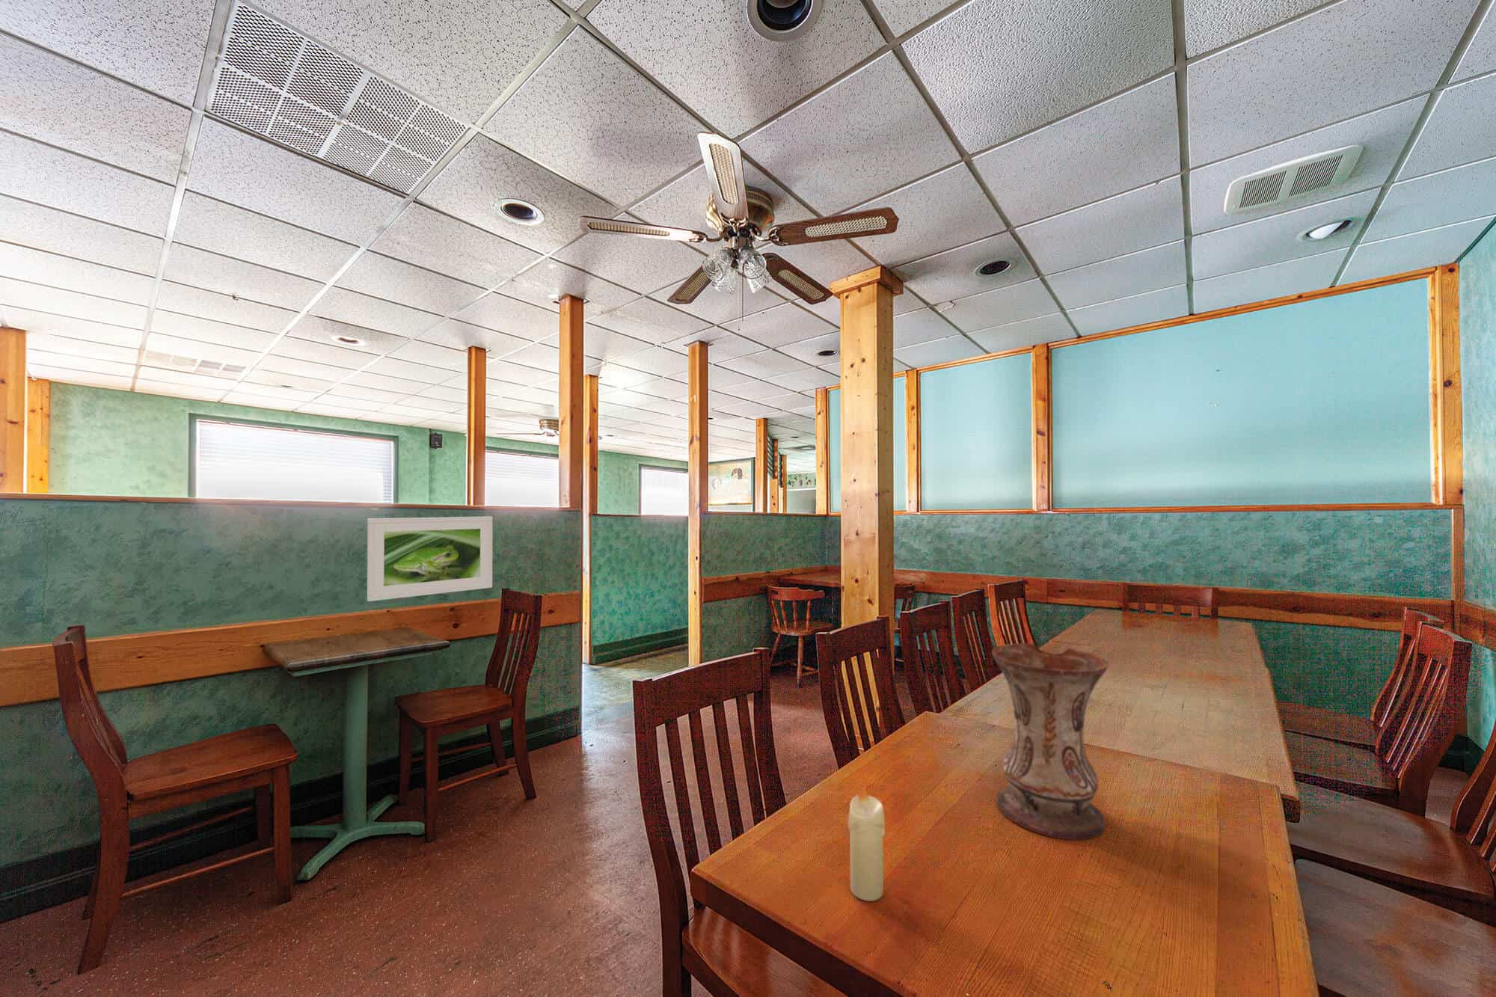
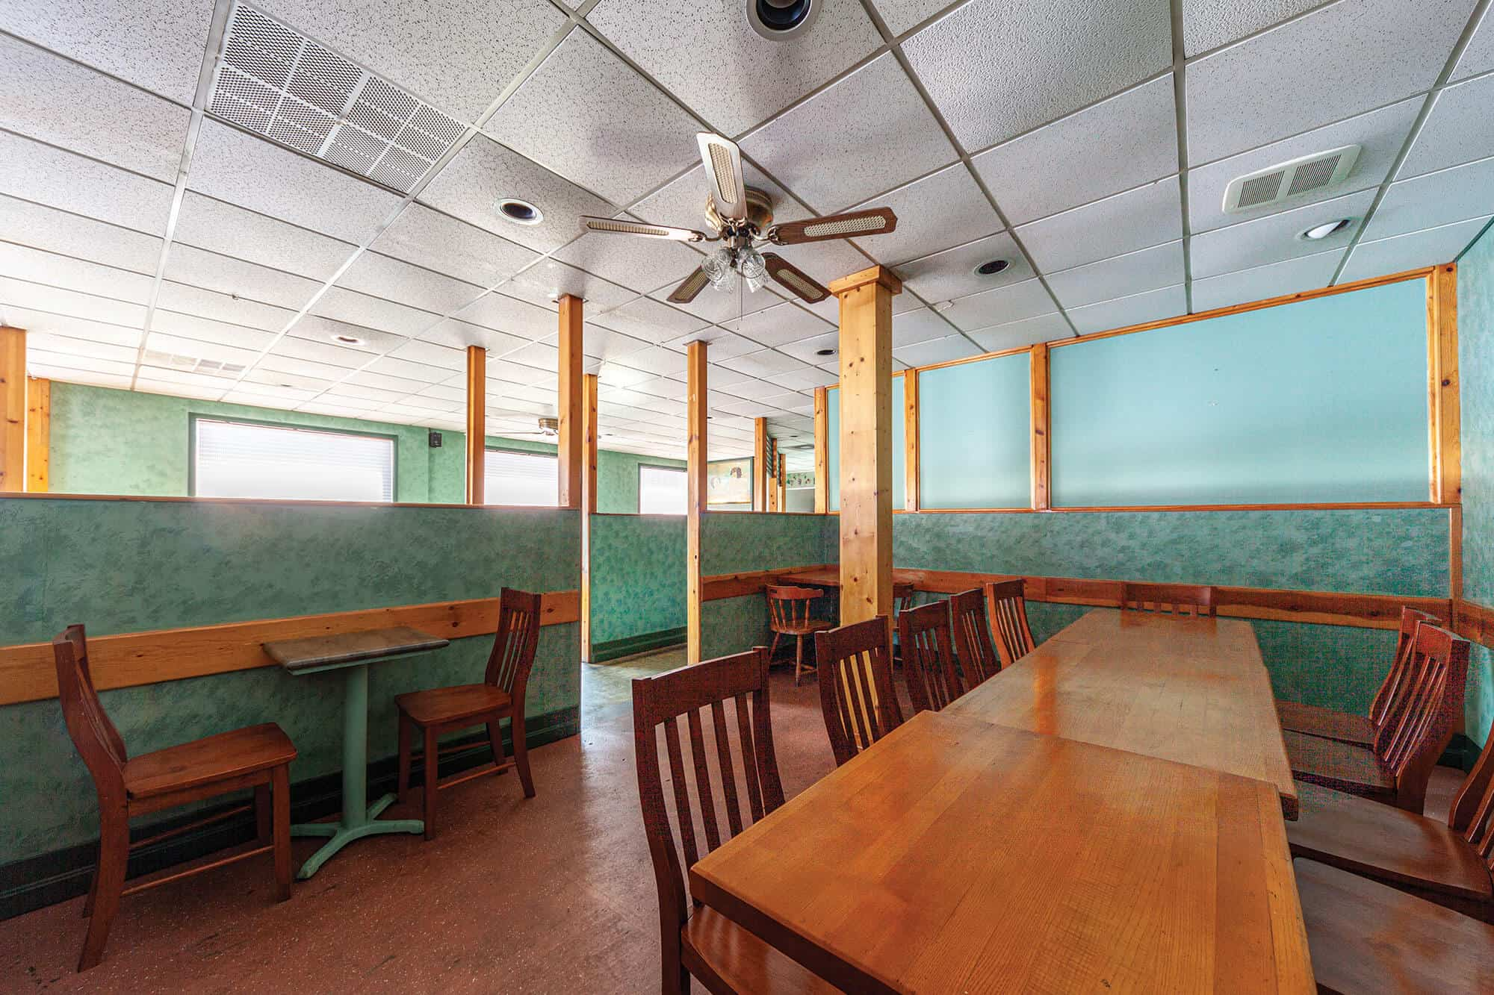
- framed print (435, 555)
- vase (1048, 733)
- candle (866, 837)
